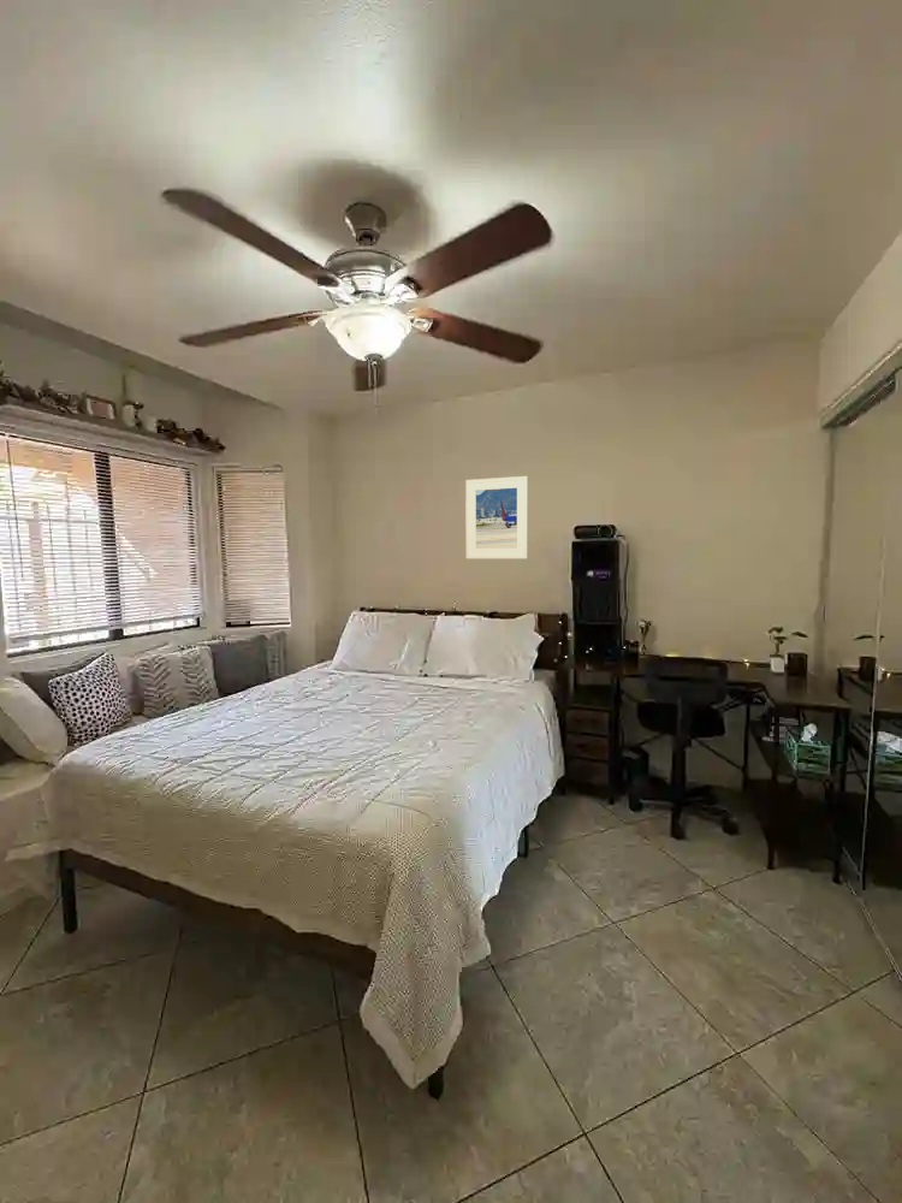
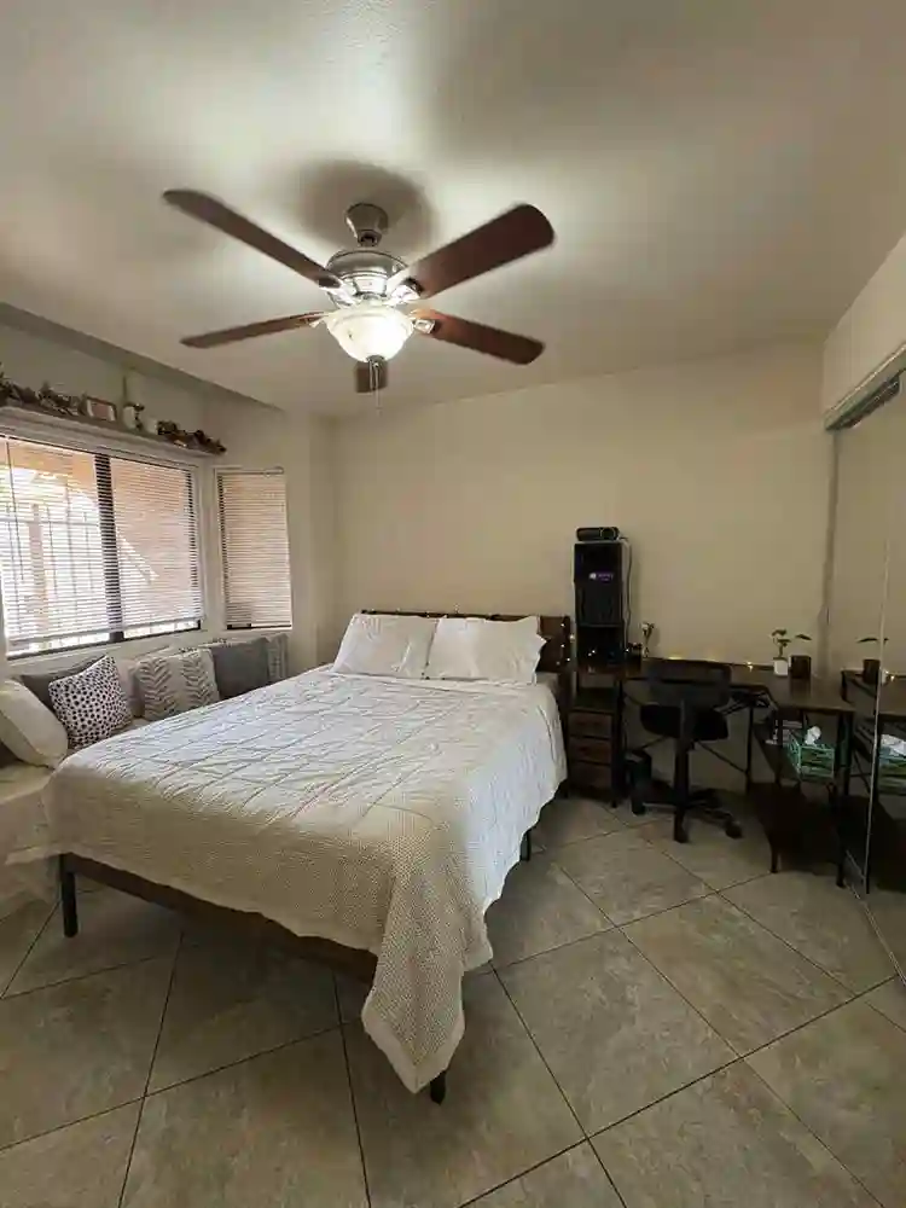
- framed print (495, 518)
